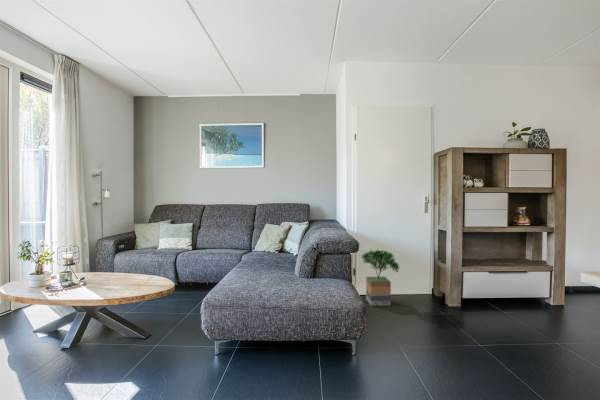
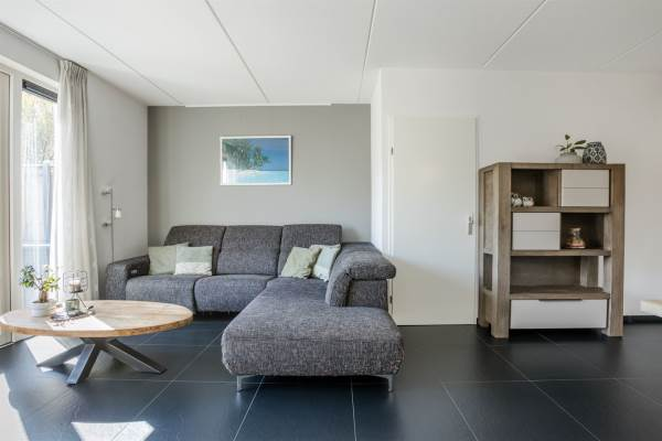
- potted tree (379, 275)
